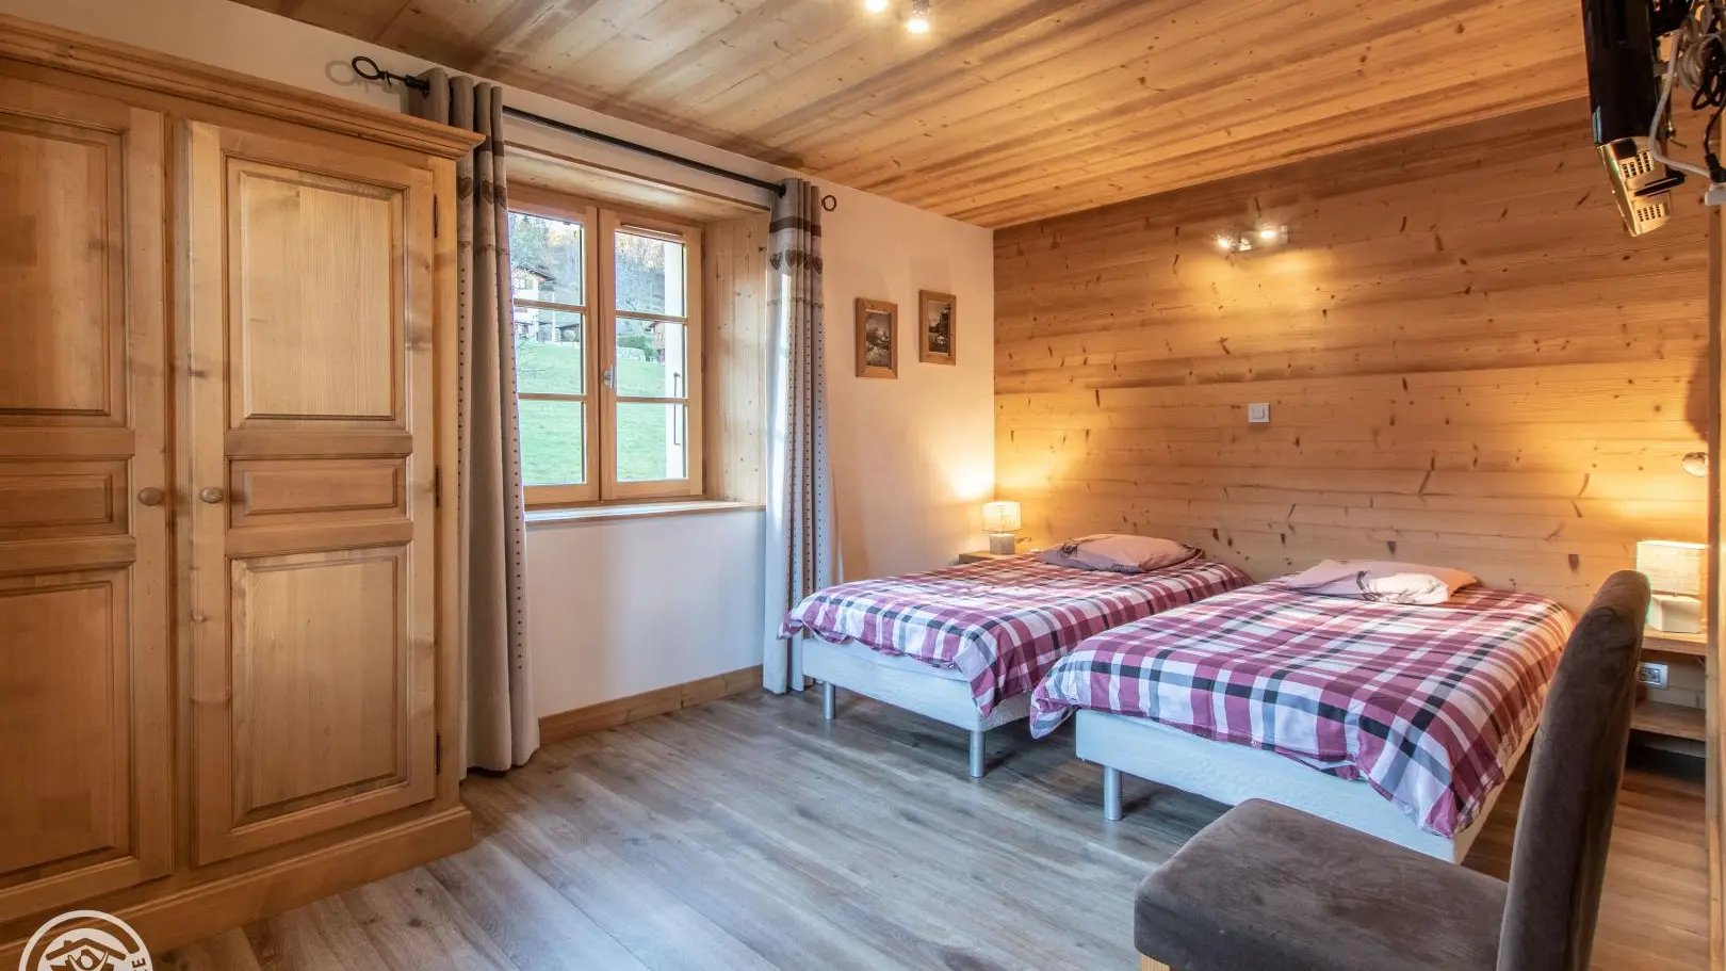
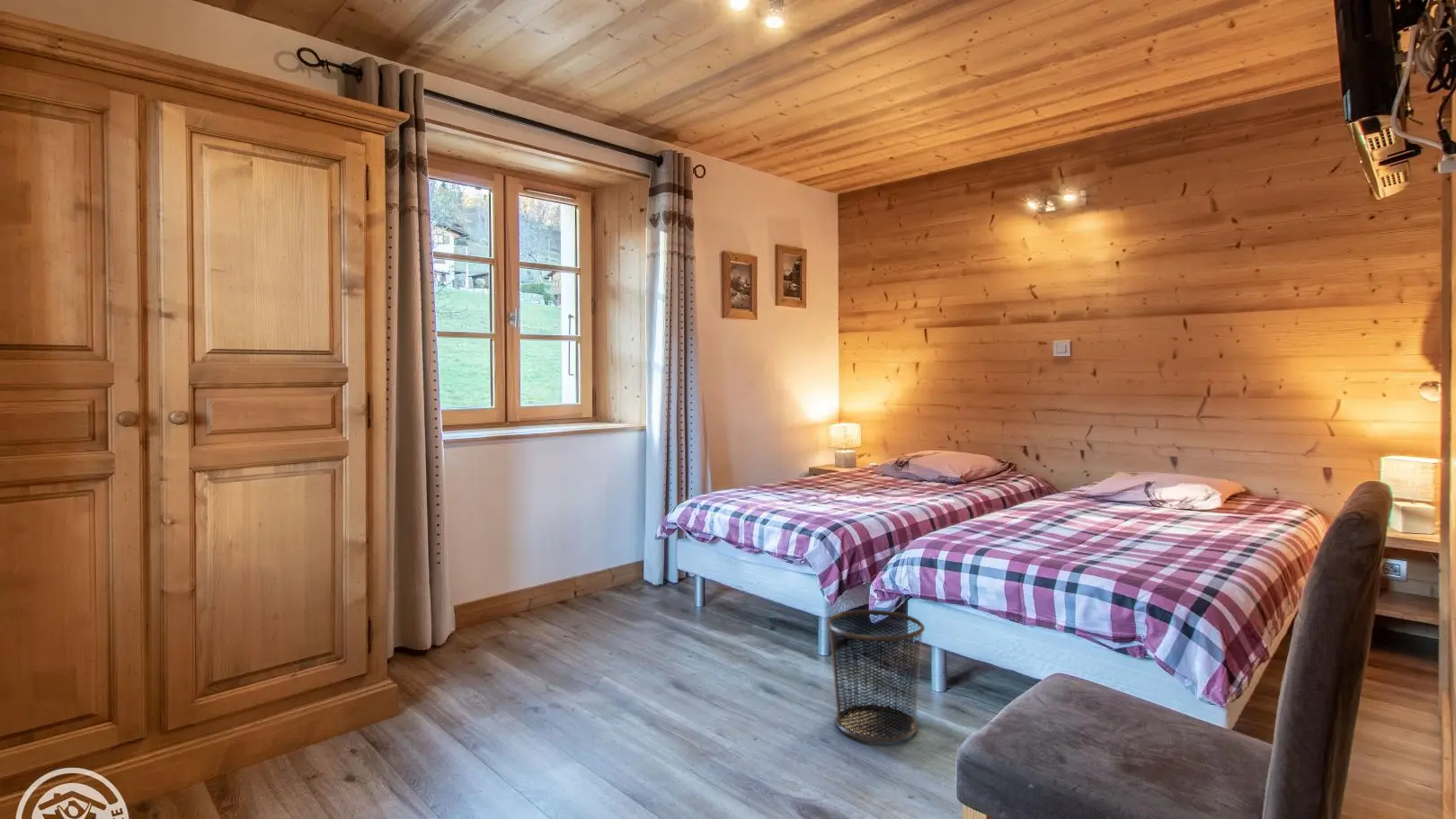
+ waste bin (875, 673)
